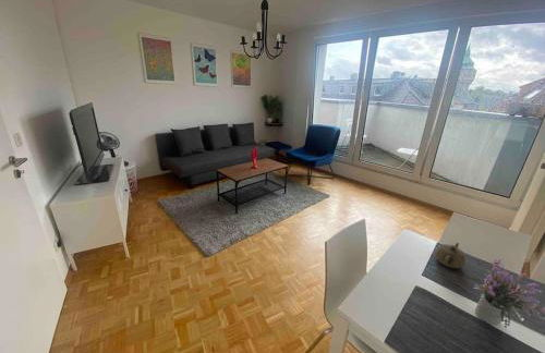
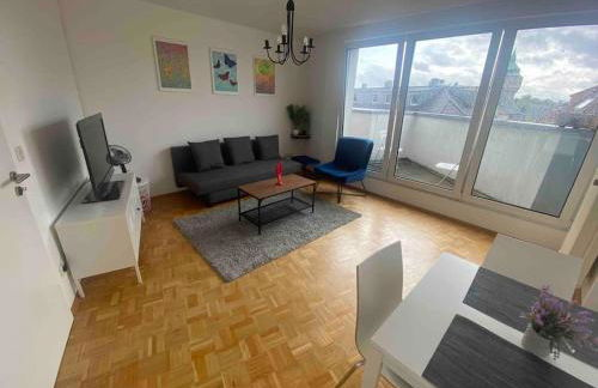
- teapot (451, 254)
